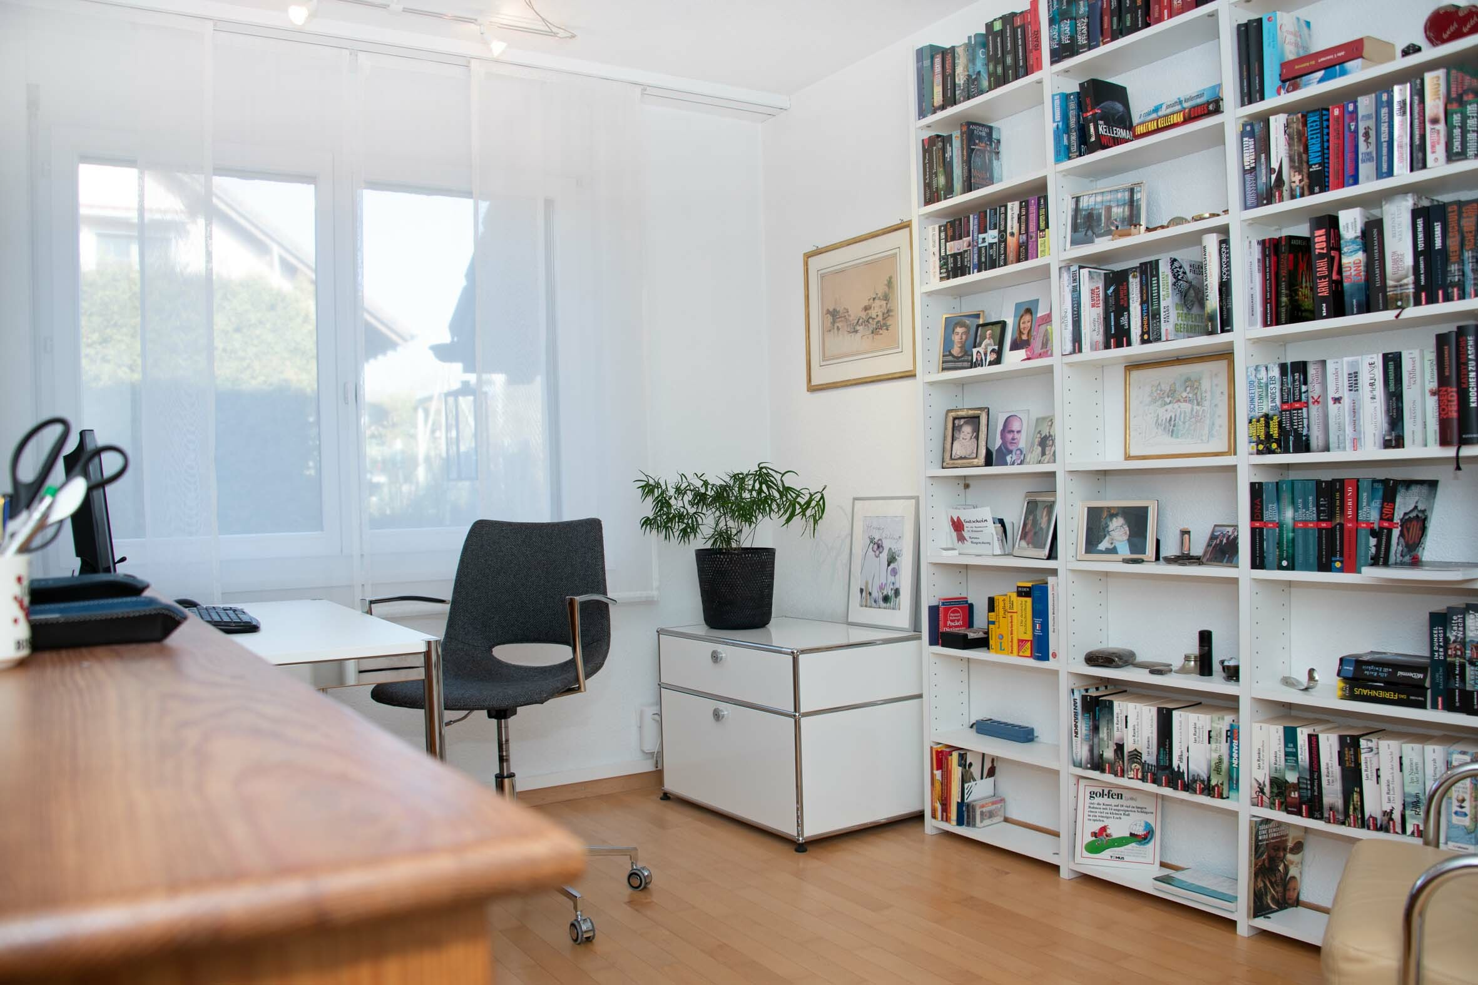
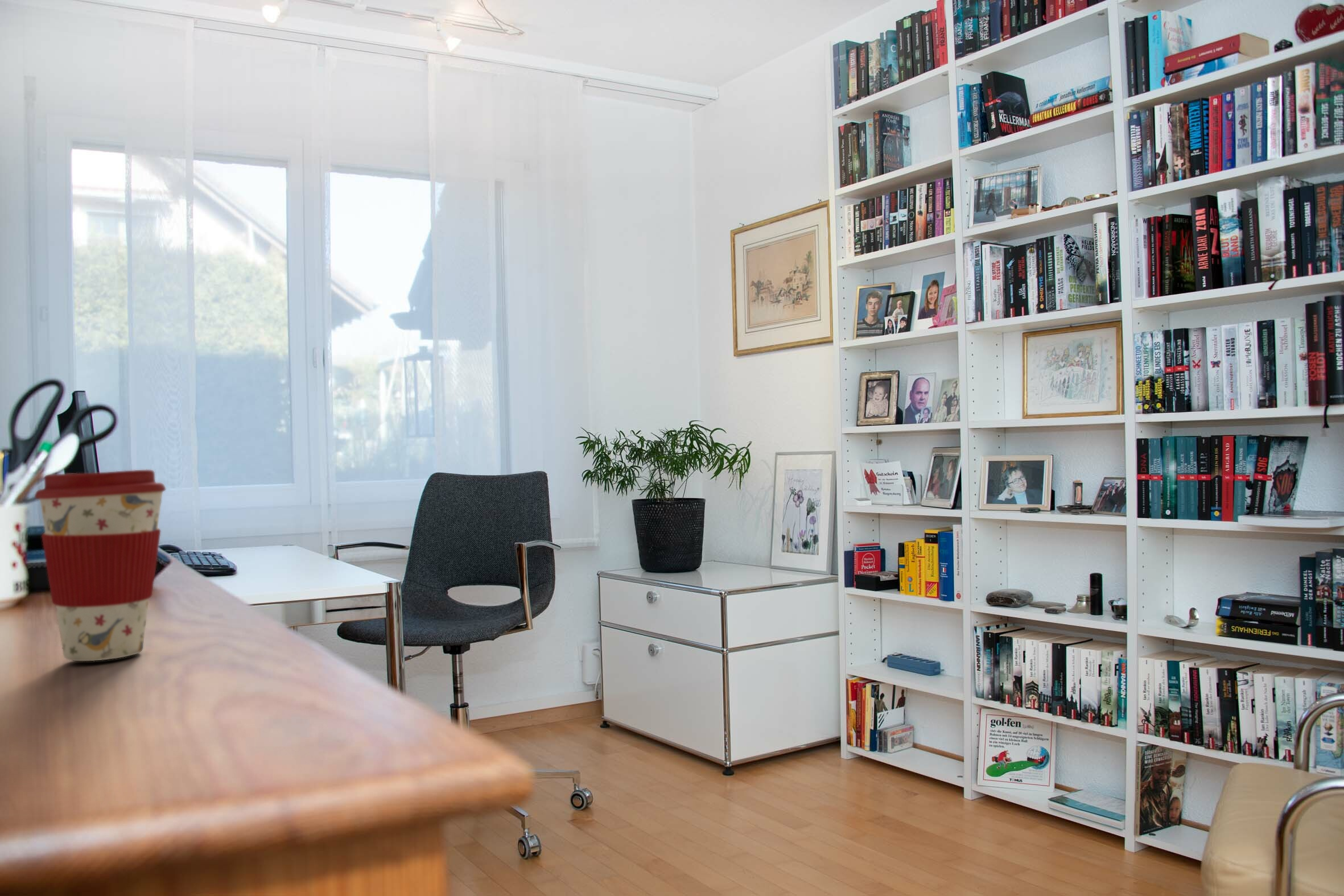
+ coffee cup (103, 563)
